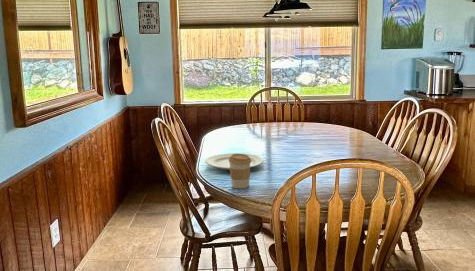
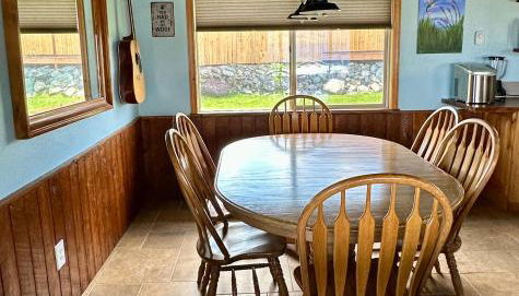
- chinaware (229, 162)
- coffee cup (240, 170)
